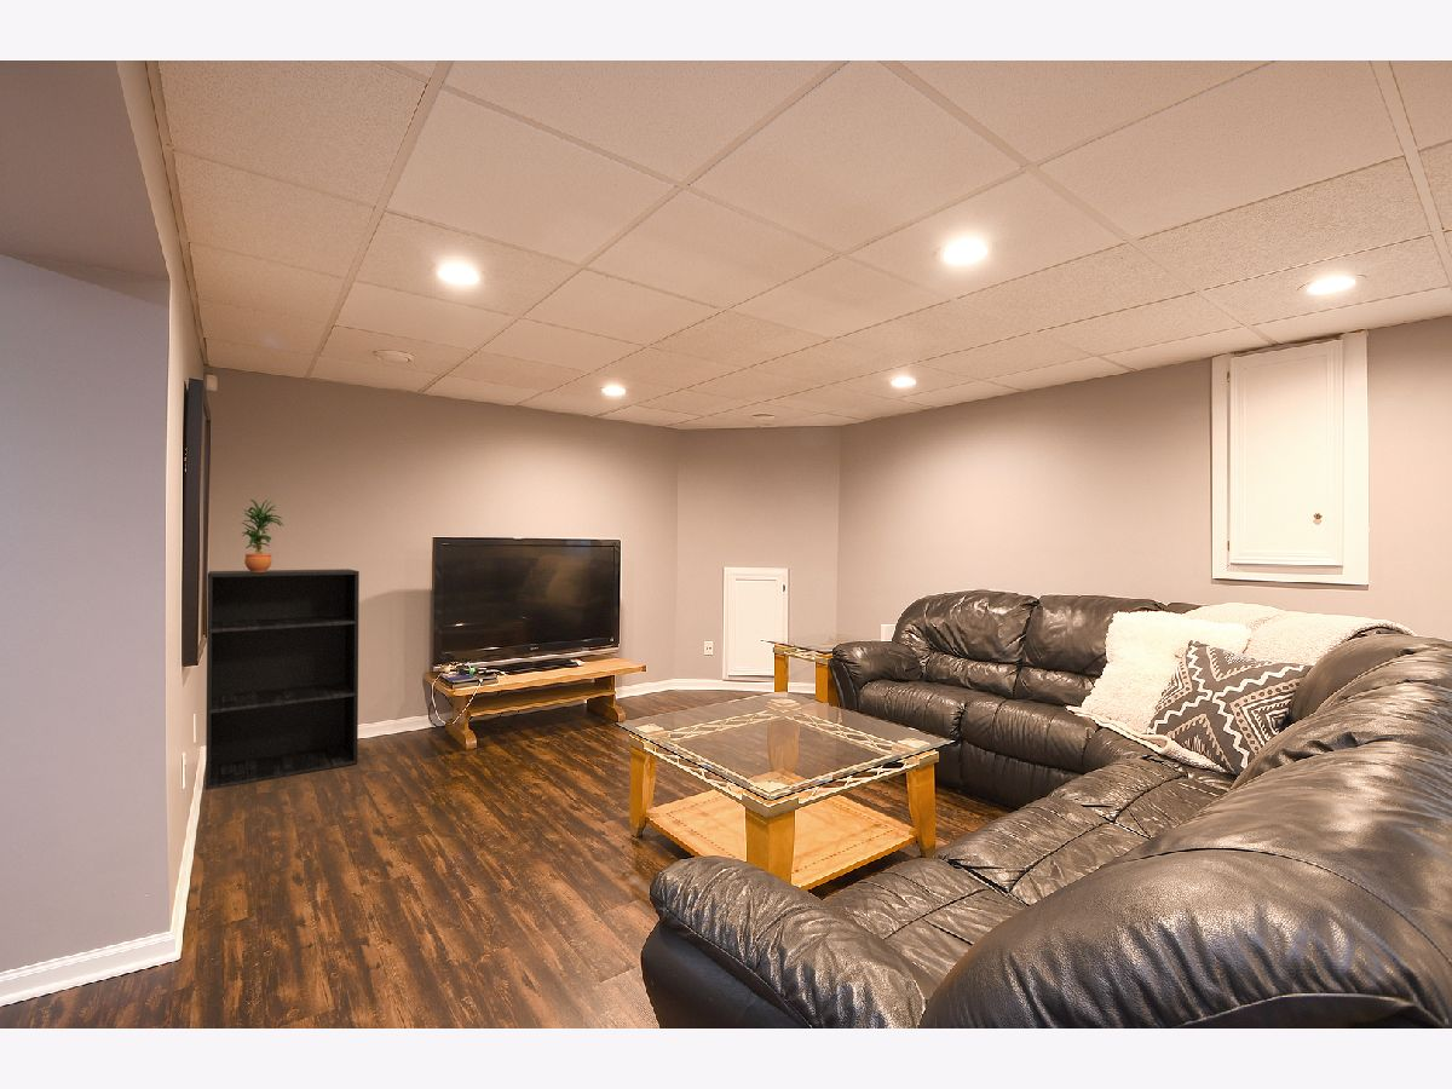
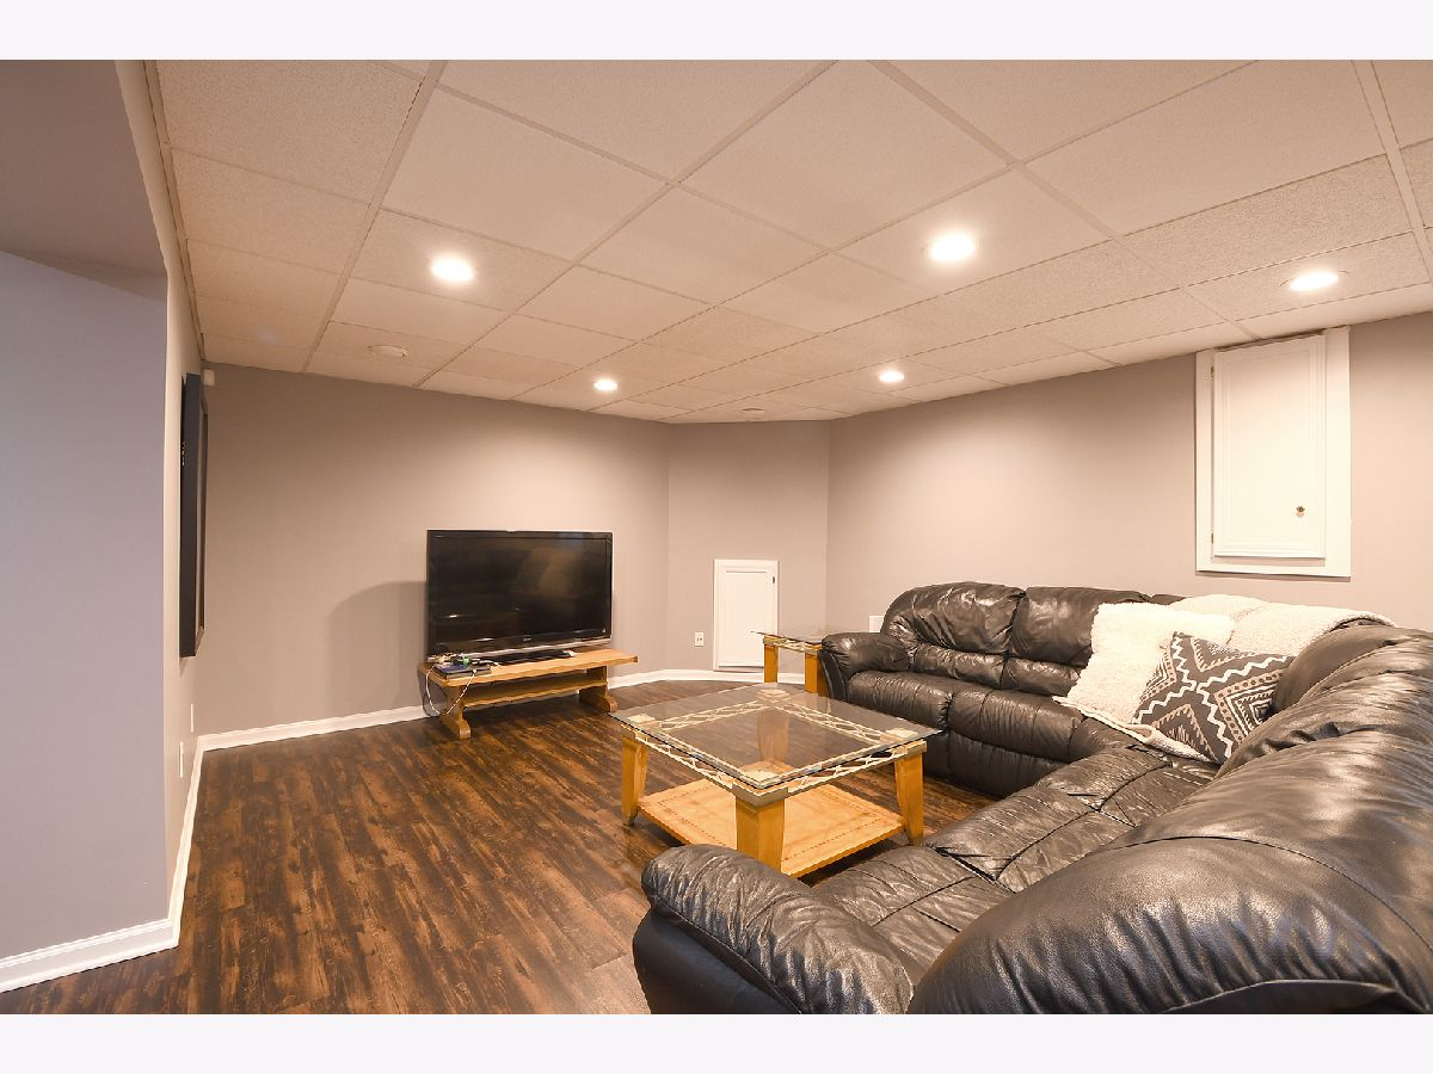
- potted plant (261, 535)
- bookshelf (284, 668)
